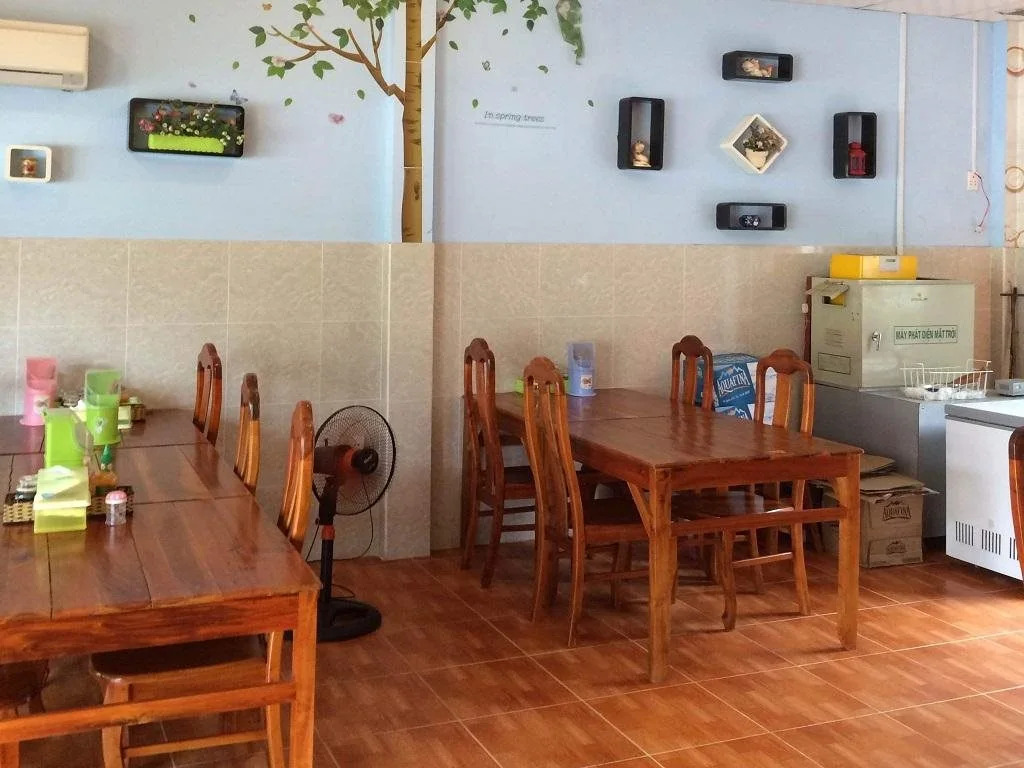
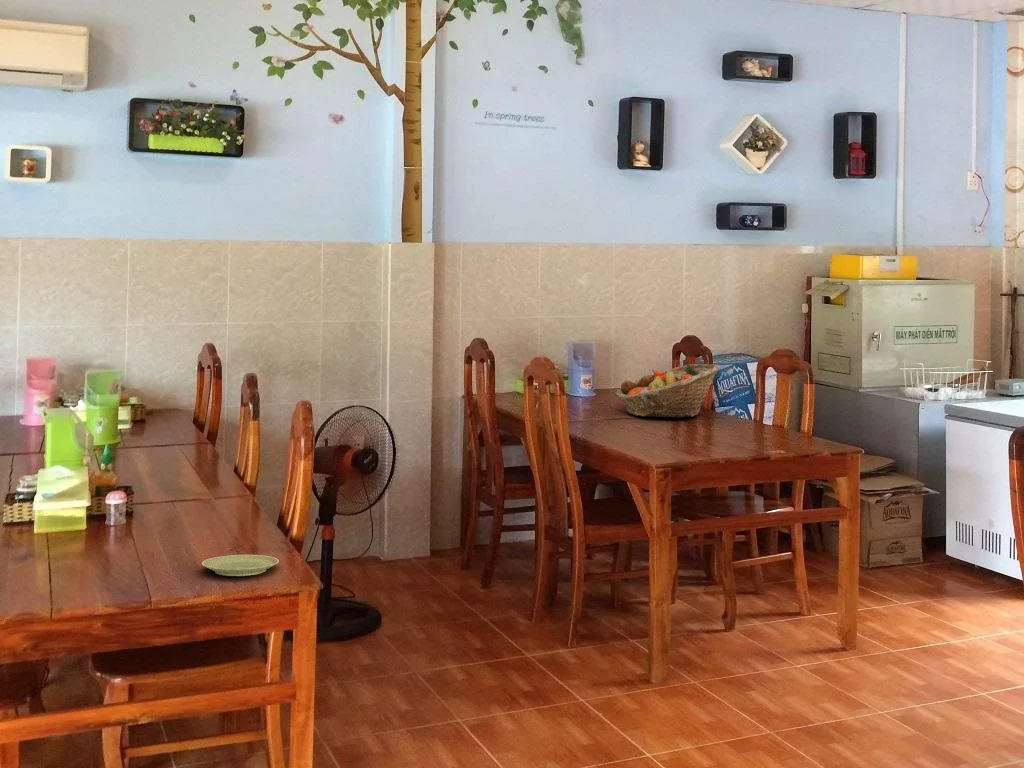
+ fruit basket (667, 389)
+ plate (240, 566)
